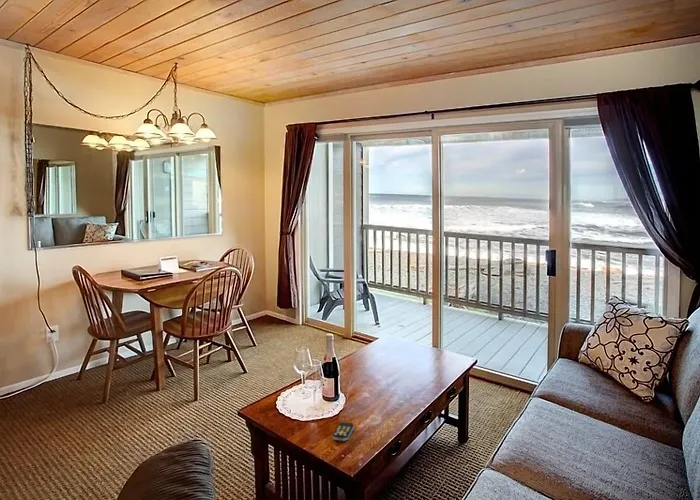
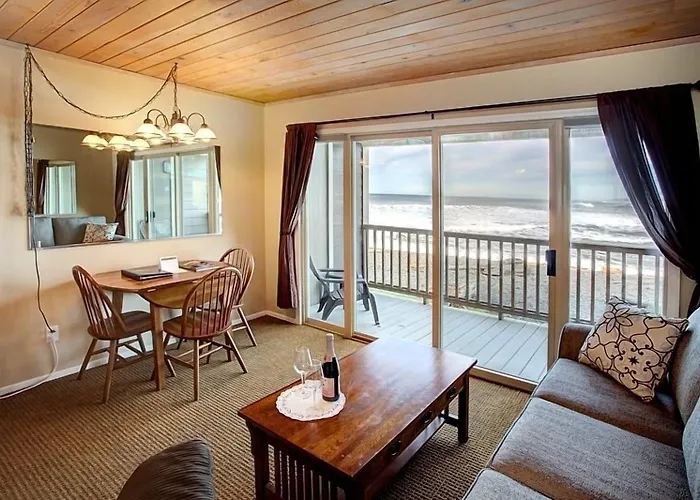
- remote control (343, 431)
